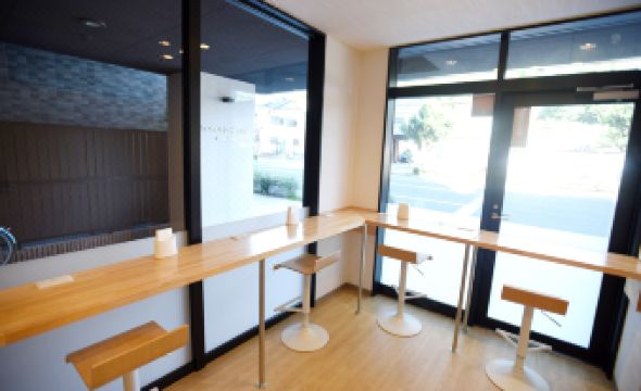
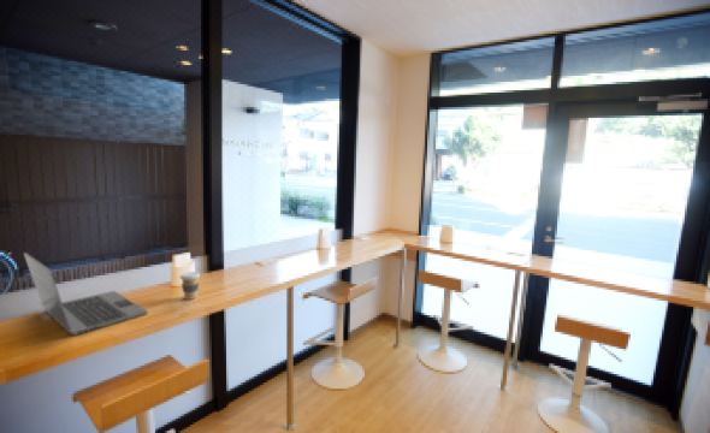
+ coffee cup (190, 285)
+ laptop (89, 296)
